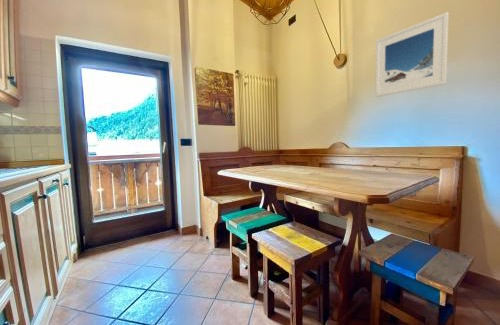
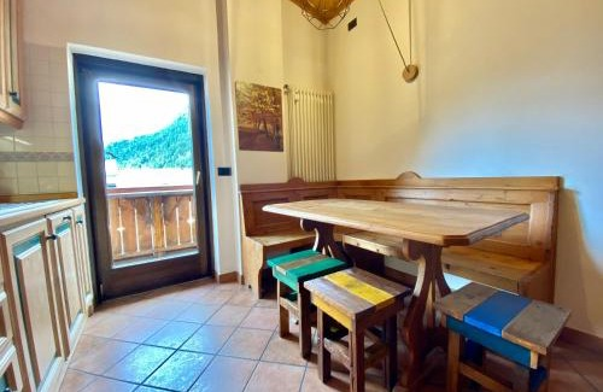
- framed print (407, 59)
